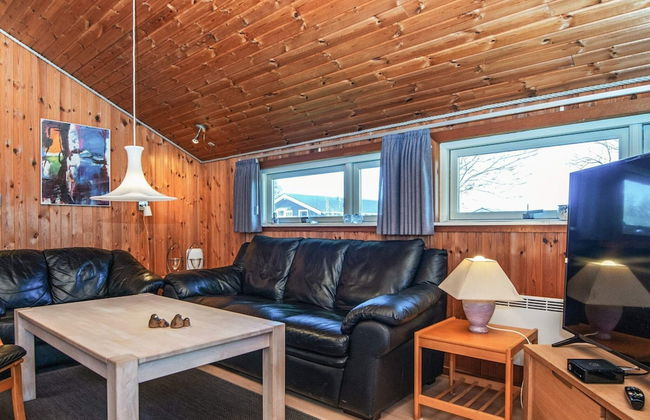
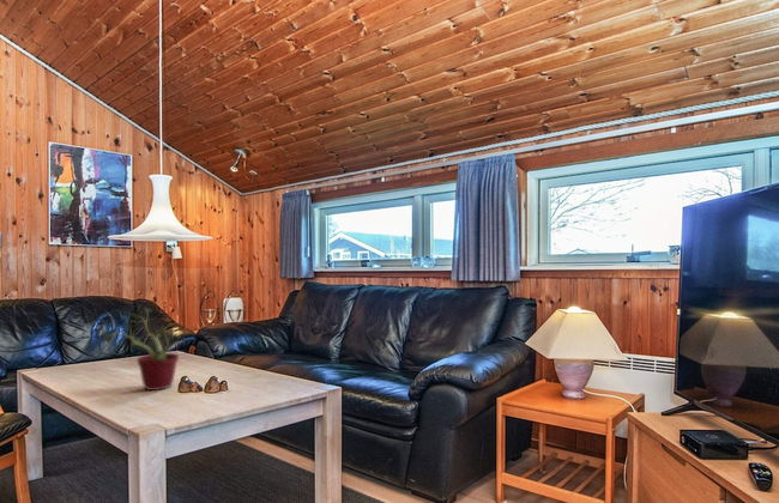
+ potted plant (143, 346)
